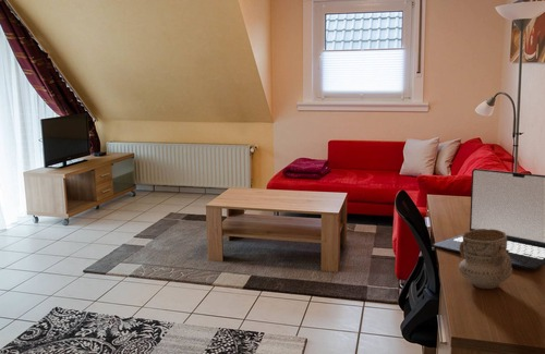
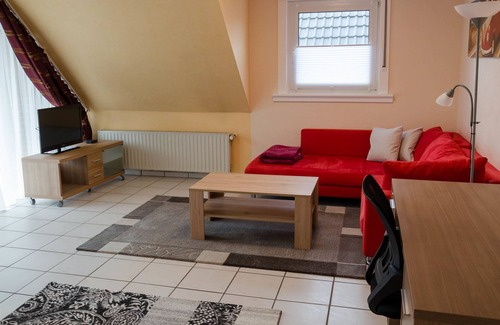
- laptop (499, 213)
- mug (484, 258)
